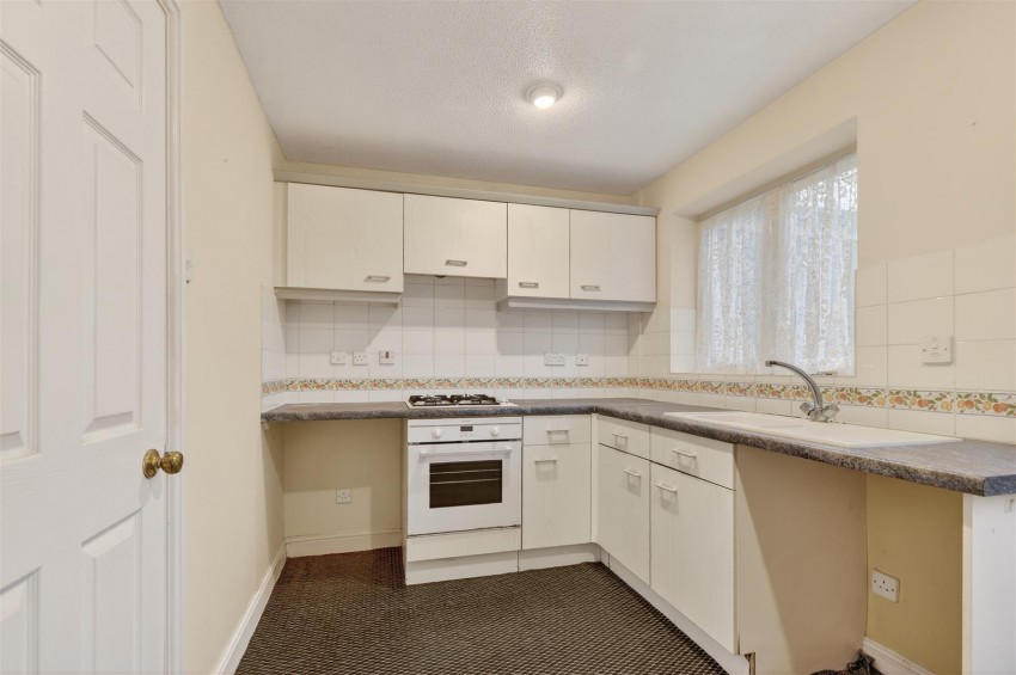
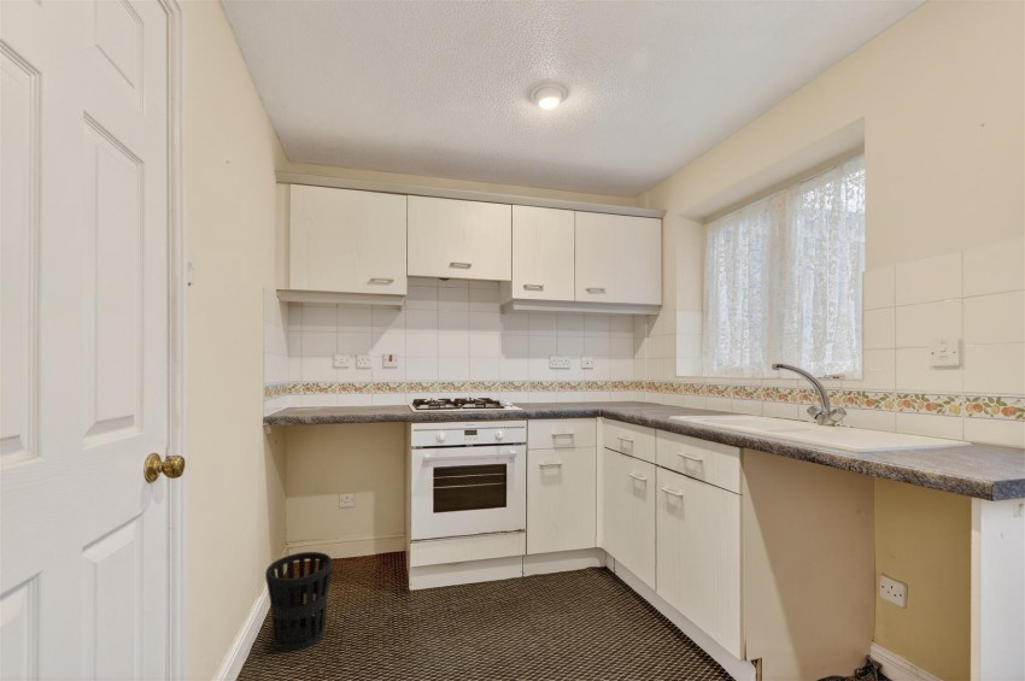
+ wastebasket (299, 600)
